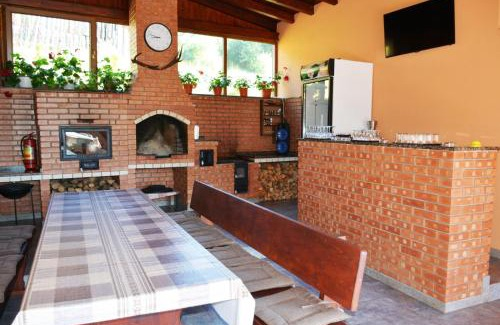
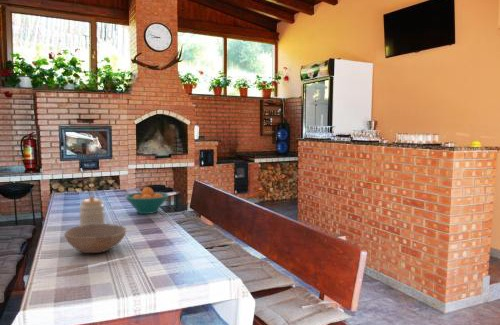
+ fruit bowl (147, 199)
+ bowl (96, 240)
+ jar (92, 211)
